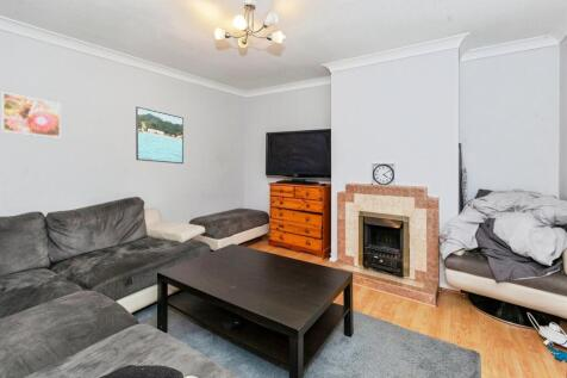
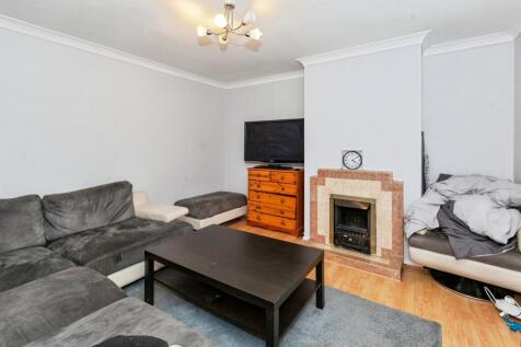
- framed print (32, 116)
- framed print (161, 137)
